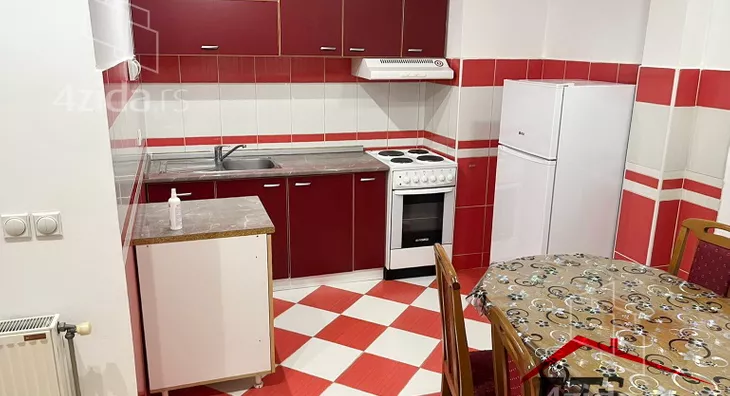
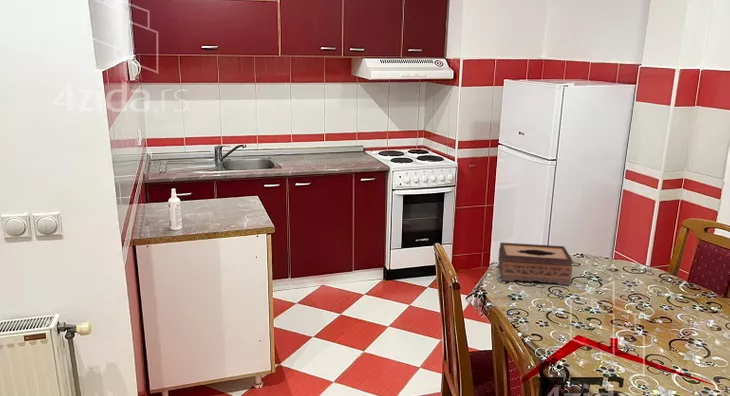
+ tissue box (533, 262)
